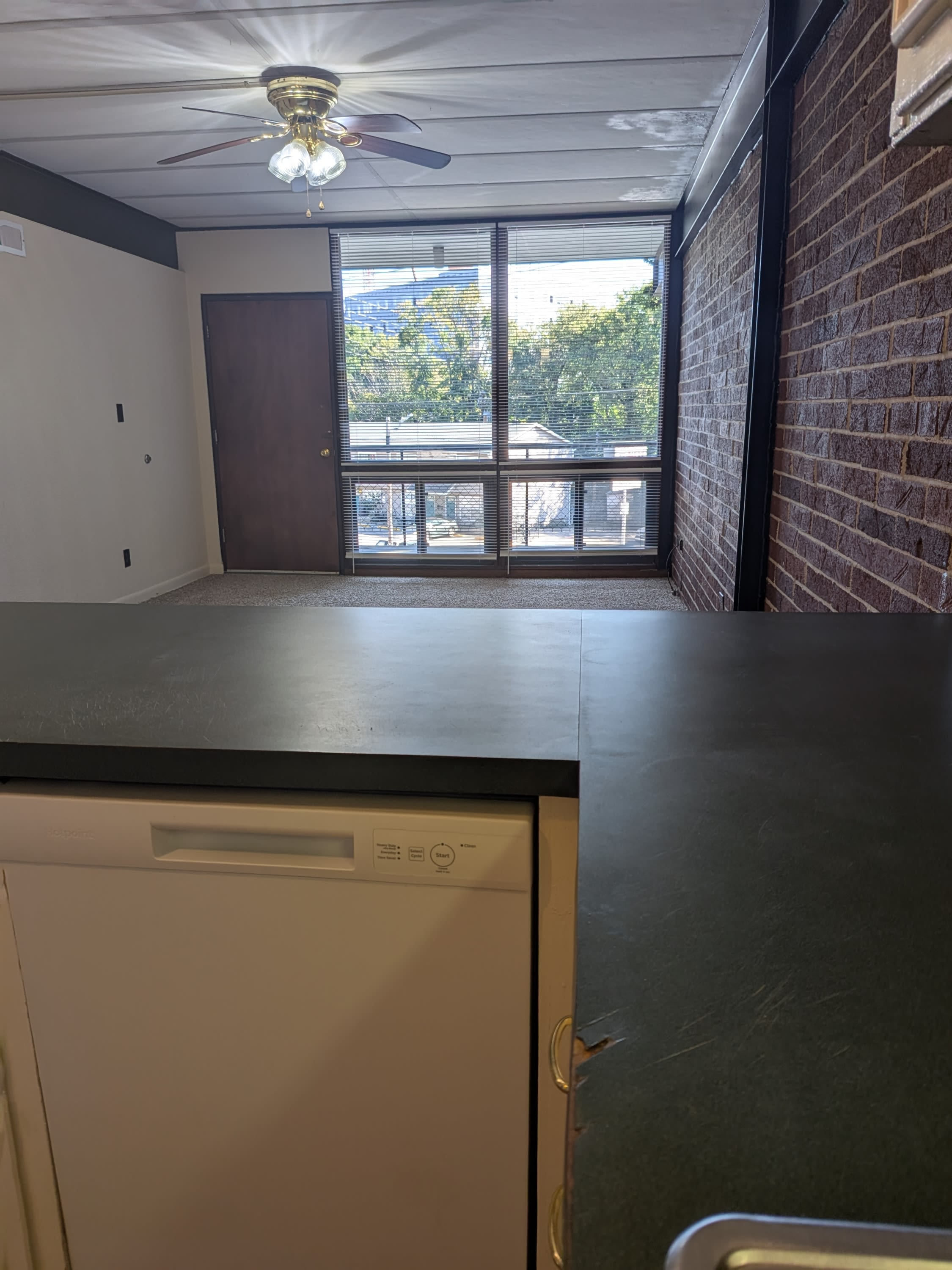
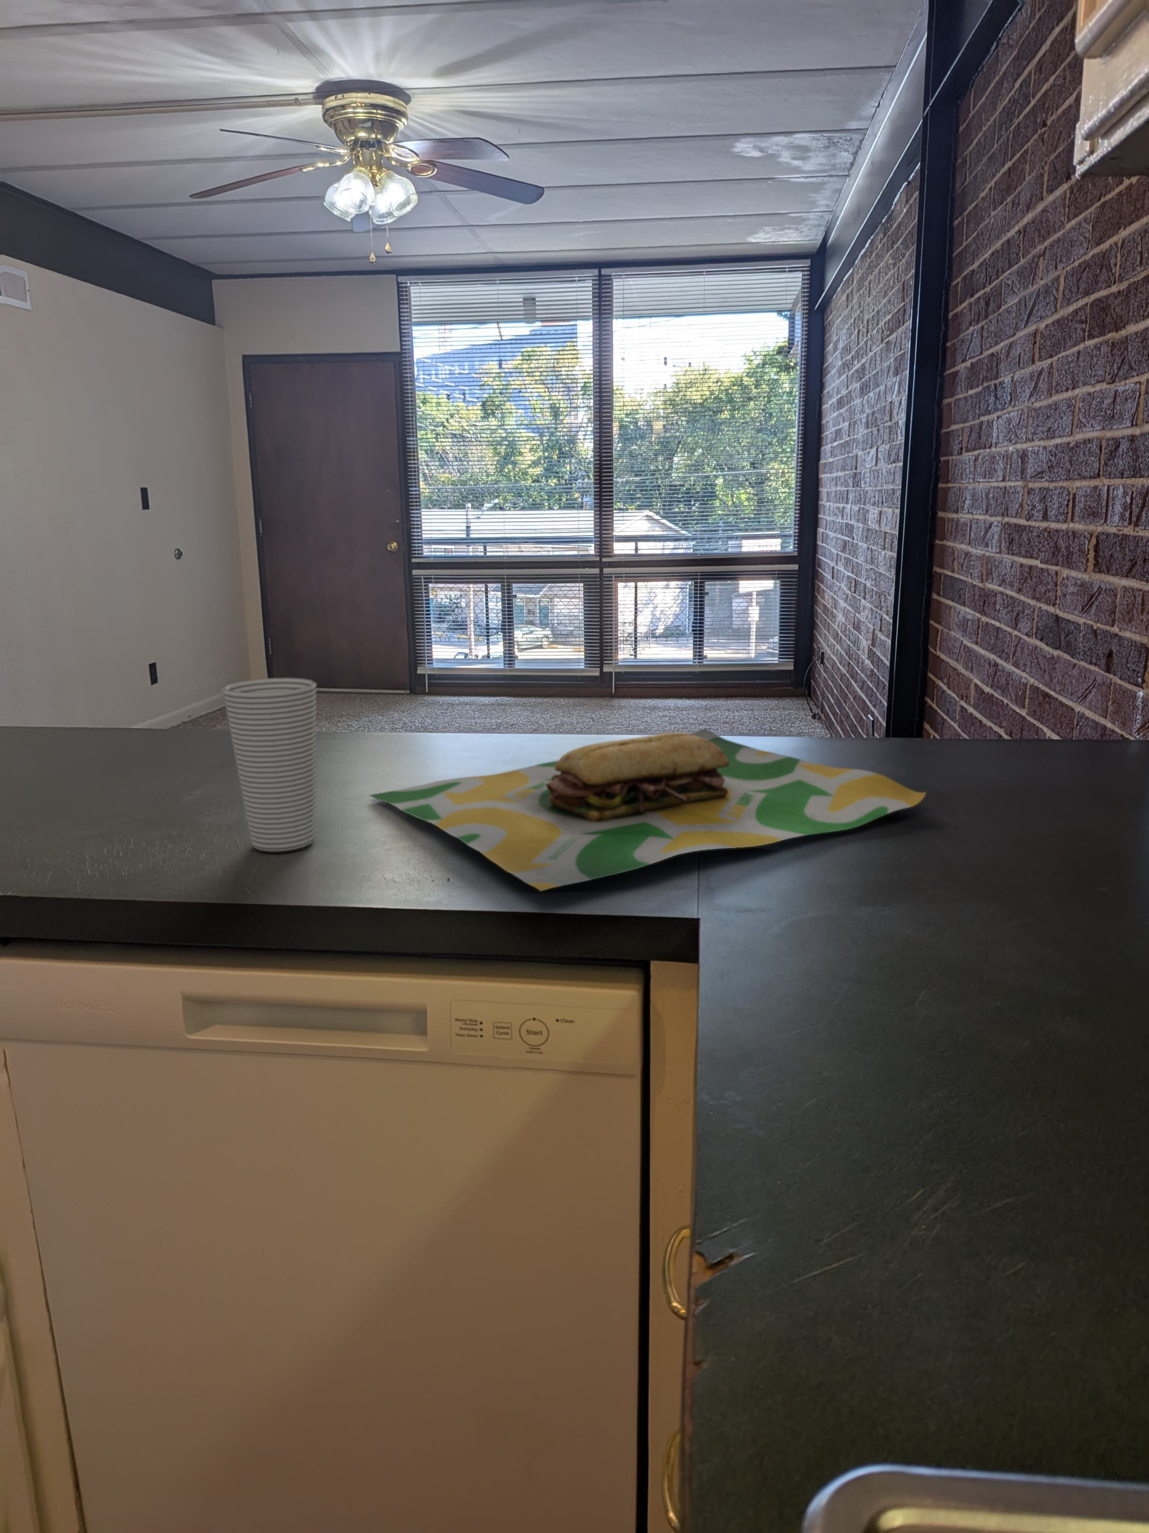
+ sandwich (643, 773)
+ cup (276, 765)
